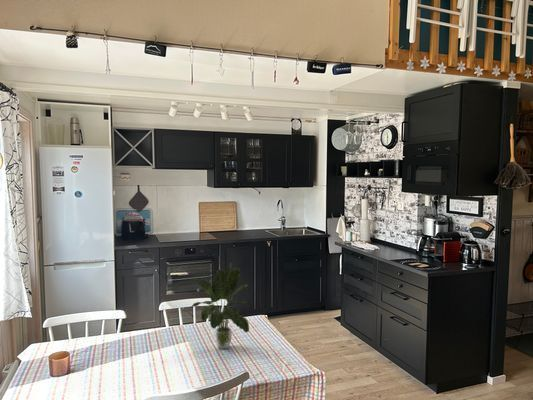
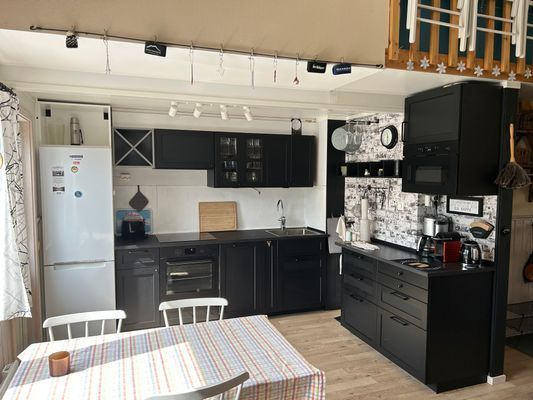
- potted plant (218, 307)
